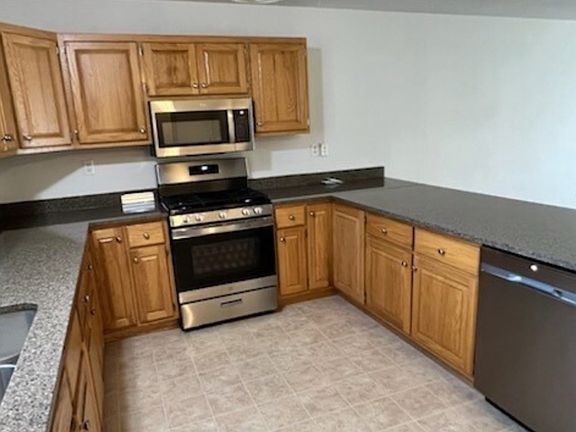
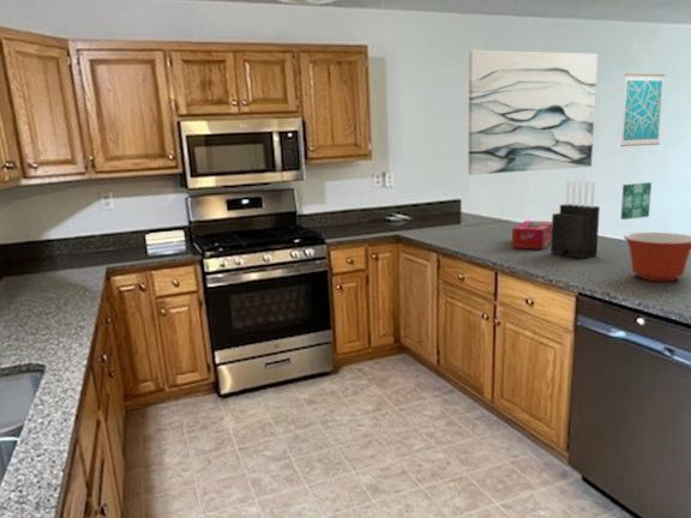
+ mixing bowl (657, 257)
+ tissue box (533, 234)
+ wall art (642, 110)
+ wall art (534, 113)
+ knife block (572, 218)
+ wall art (636, 200)
